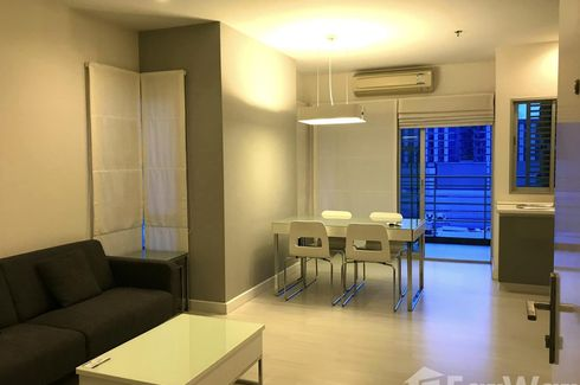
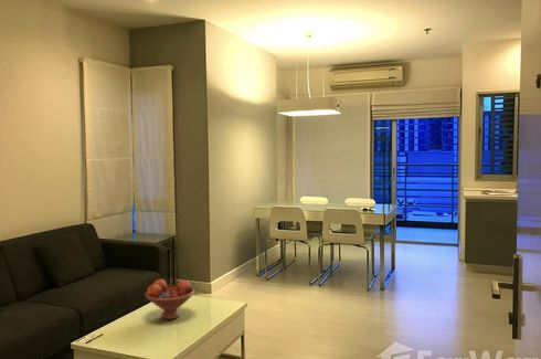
+ fruit bowl (170, 299)
